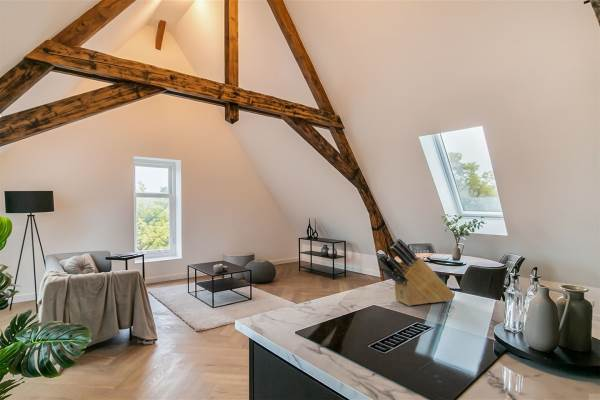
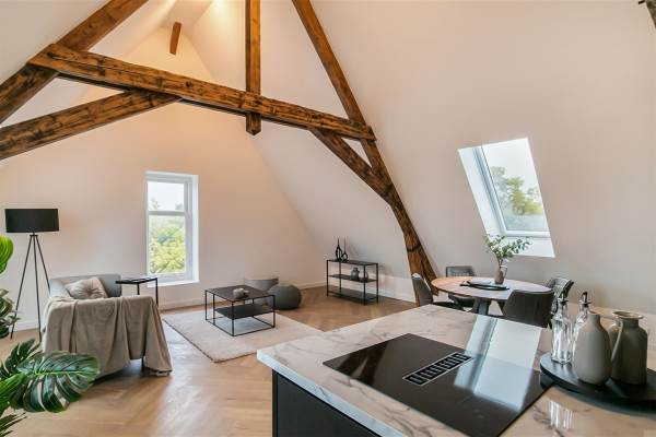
- knife block (415, 269)
